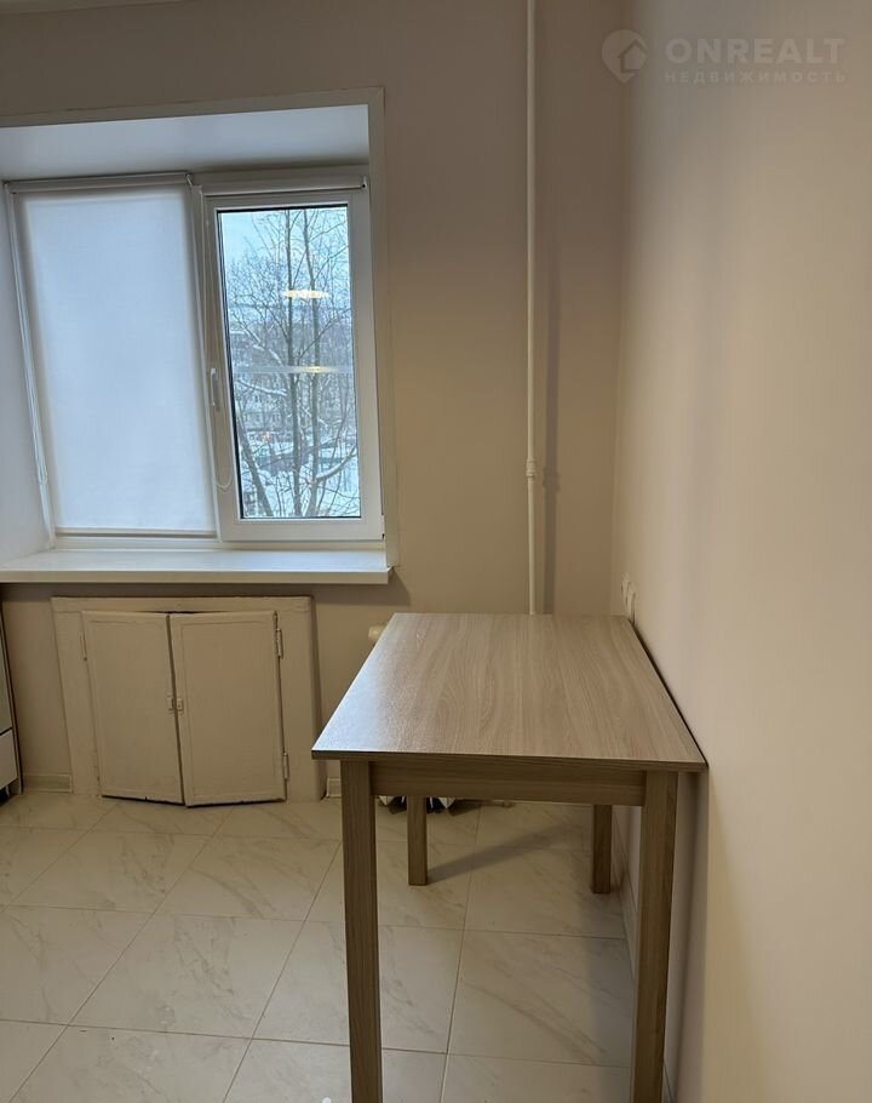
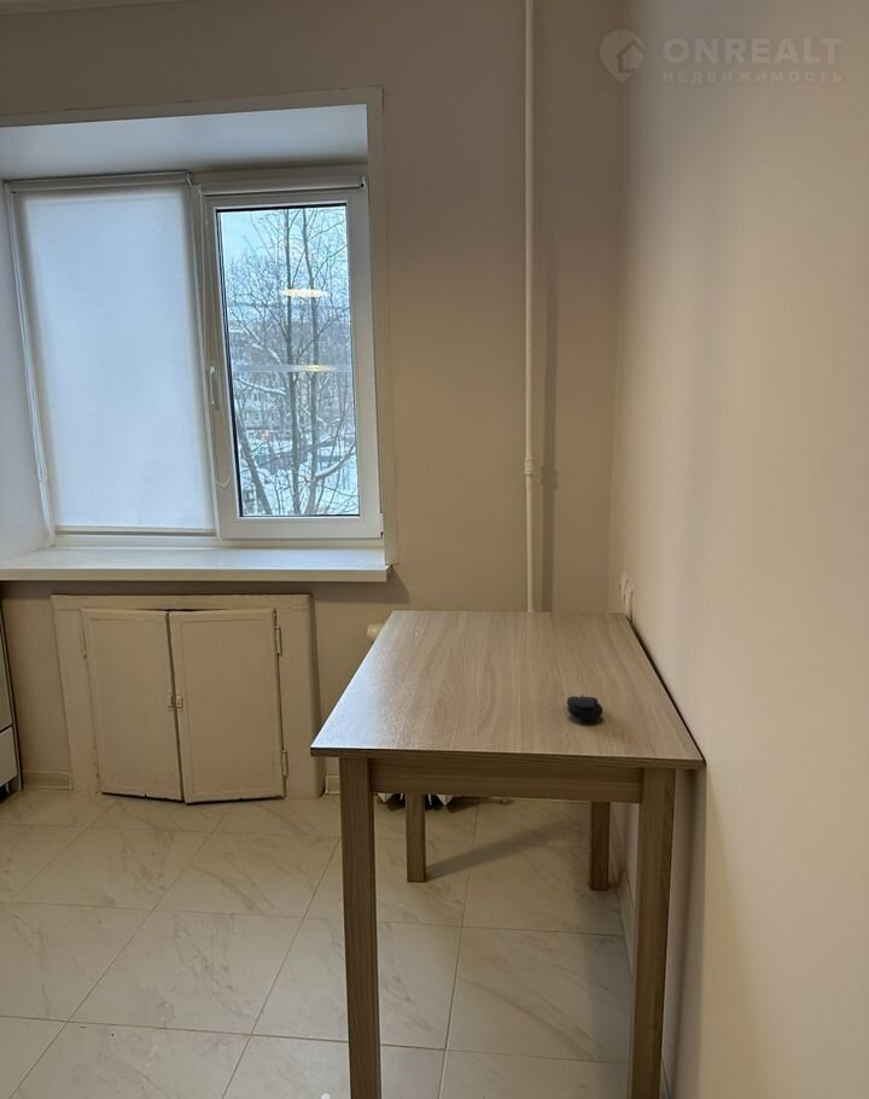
+ computer mouse (583, 705)
